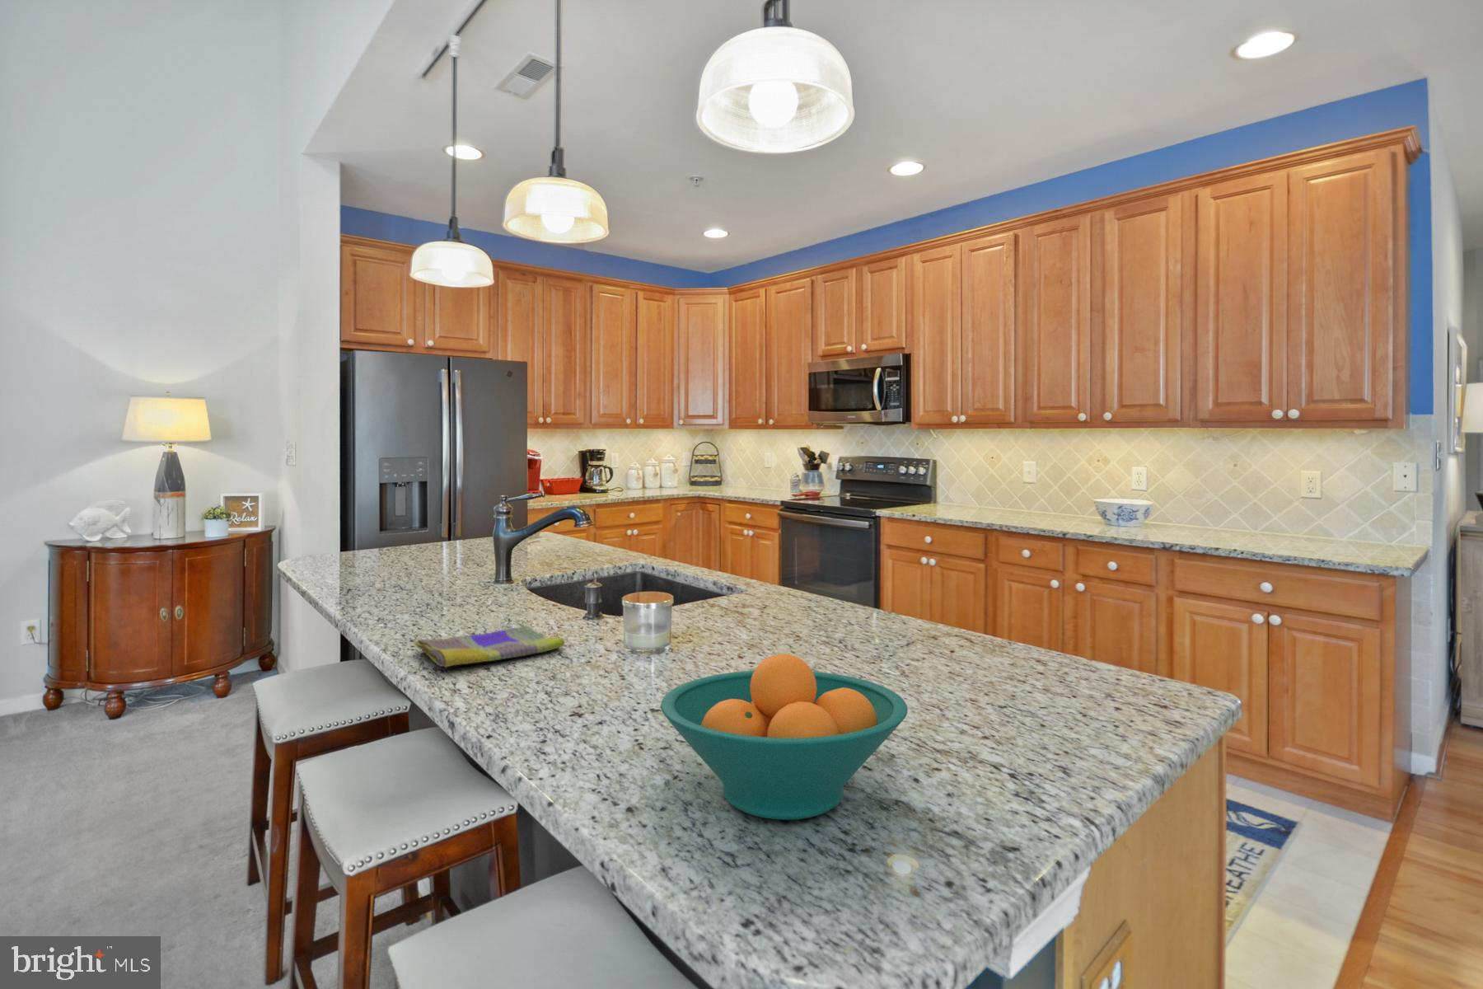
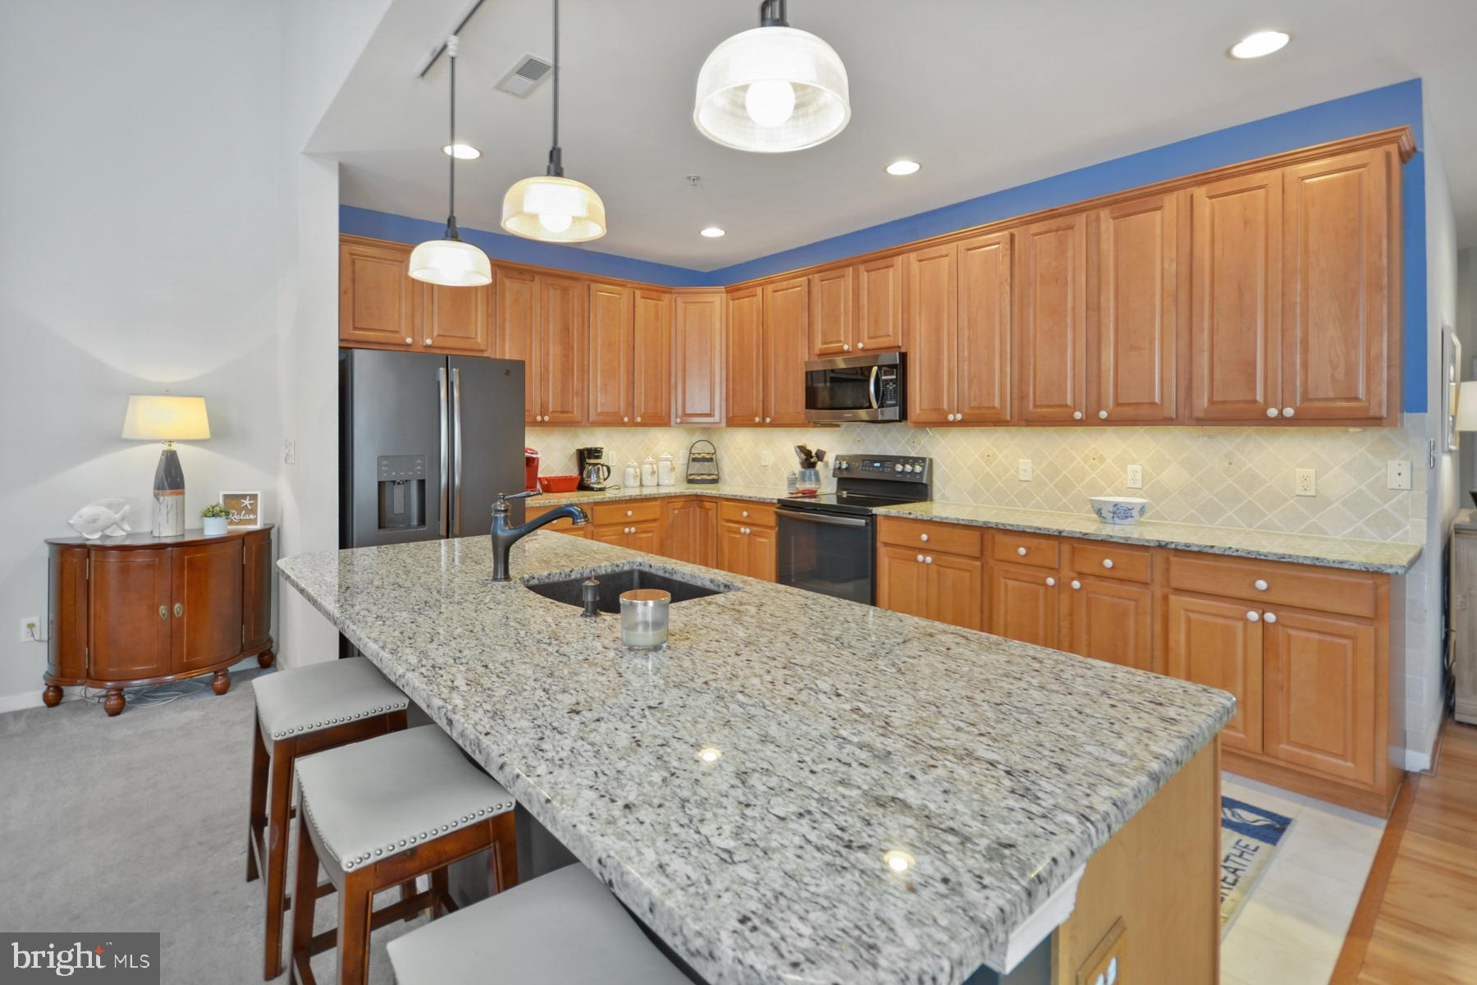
- fruit bowl (782, 725)
- dish towel (490, 645)
